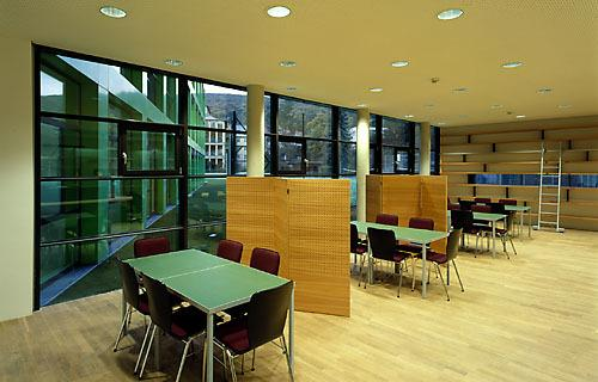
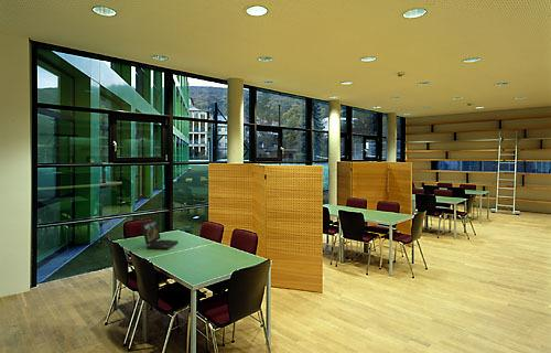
+ laptop (159, 234)
